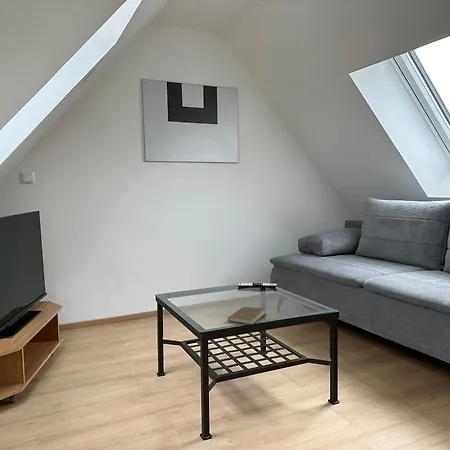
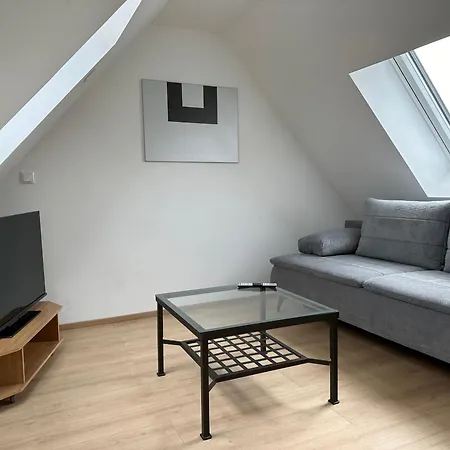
- book (243, 314)
